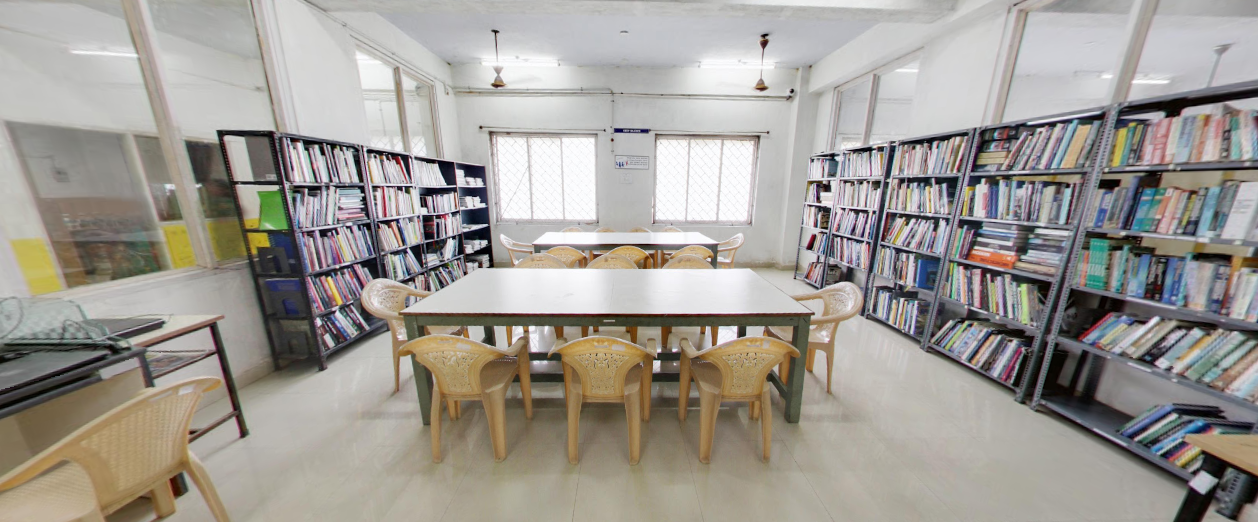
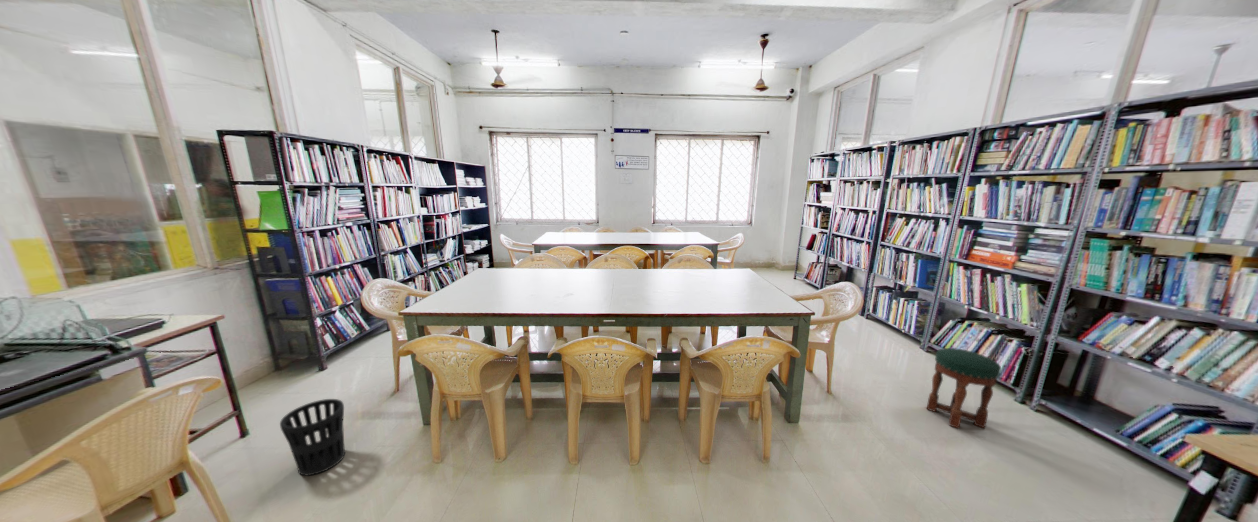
+ wastebasket (319, 436)
+ stool (961, 386)
